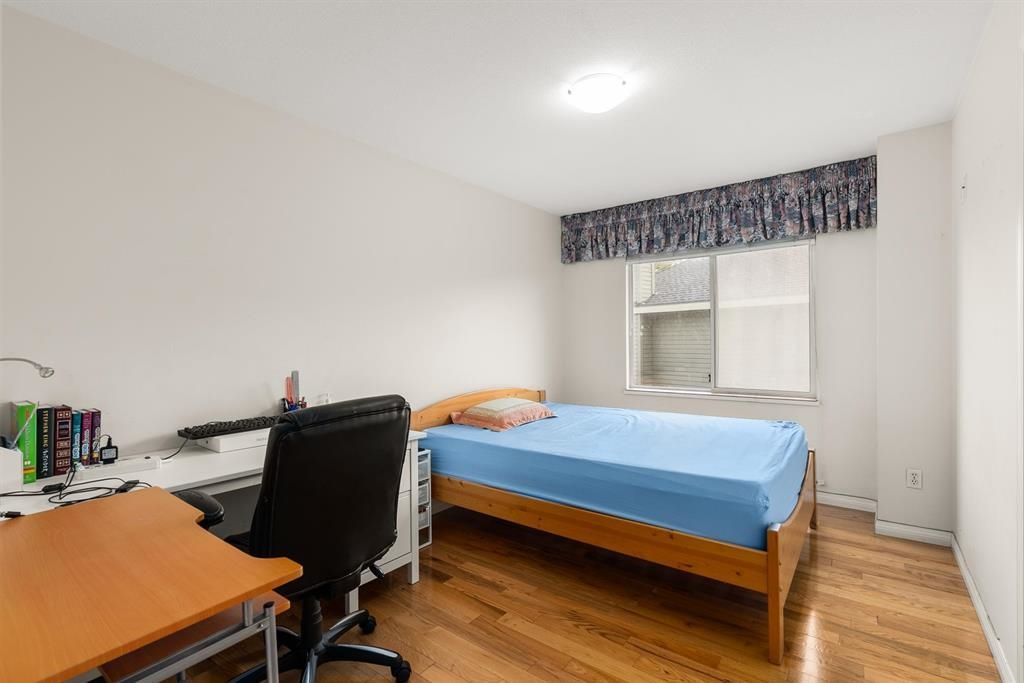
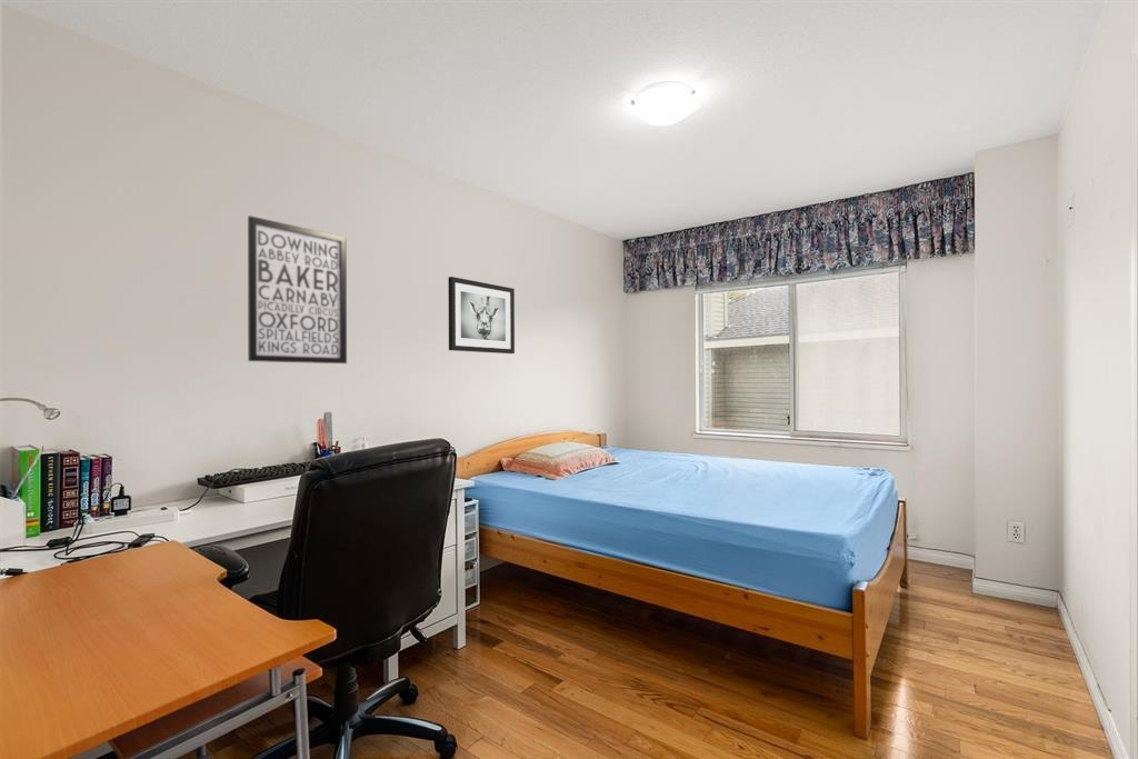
+ wall art (483, 317)
+ wall art (300, 294)
